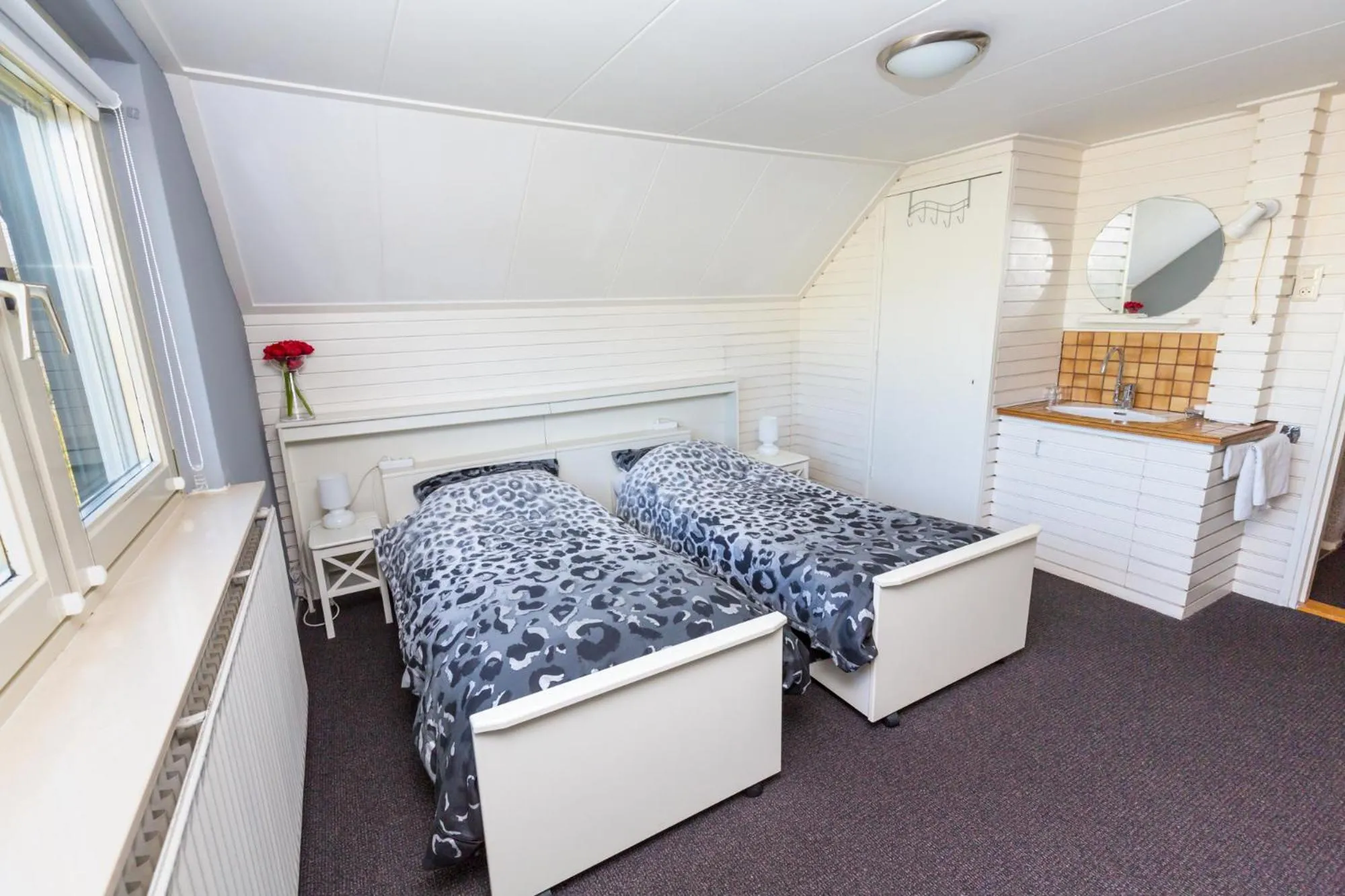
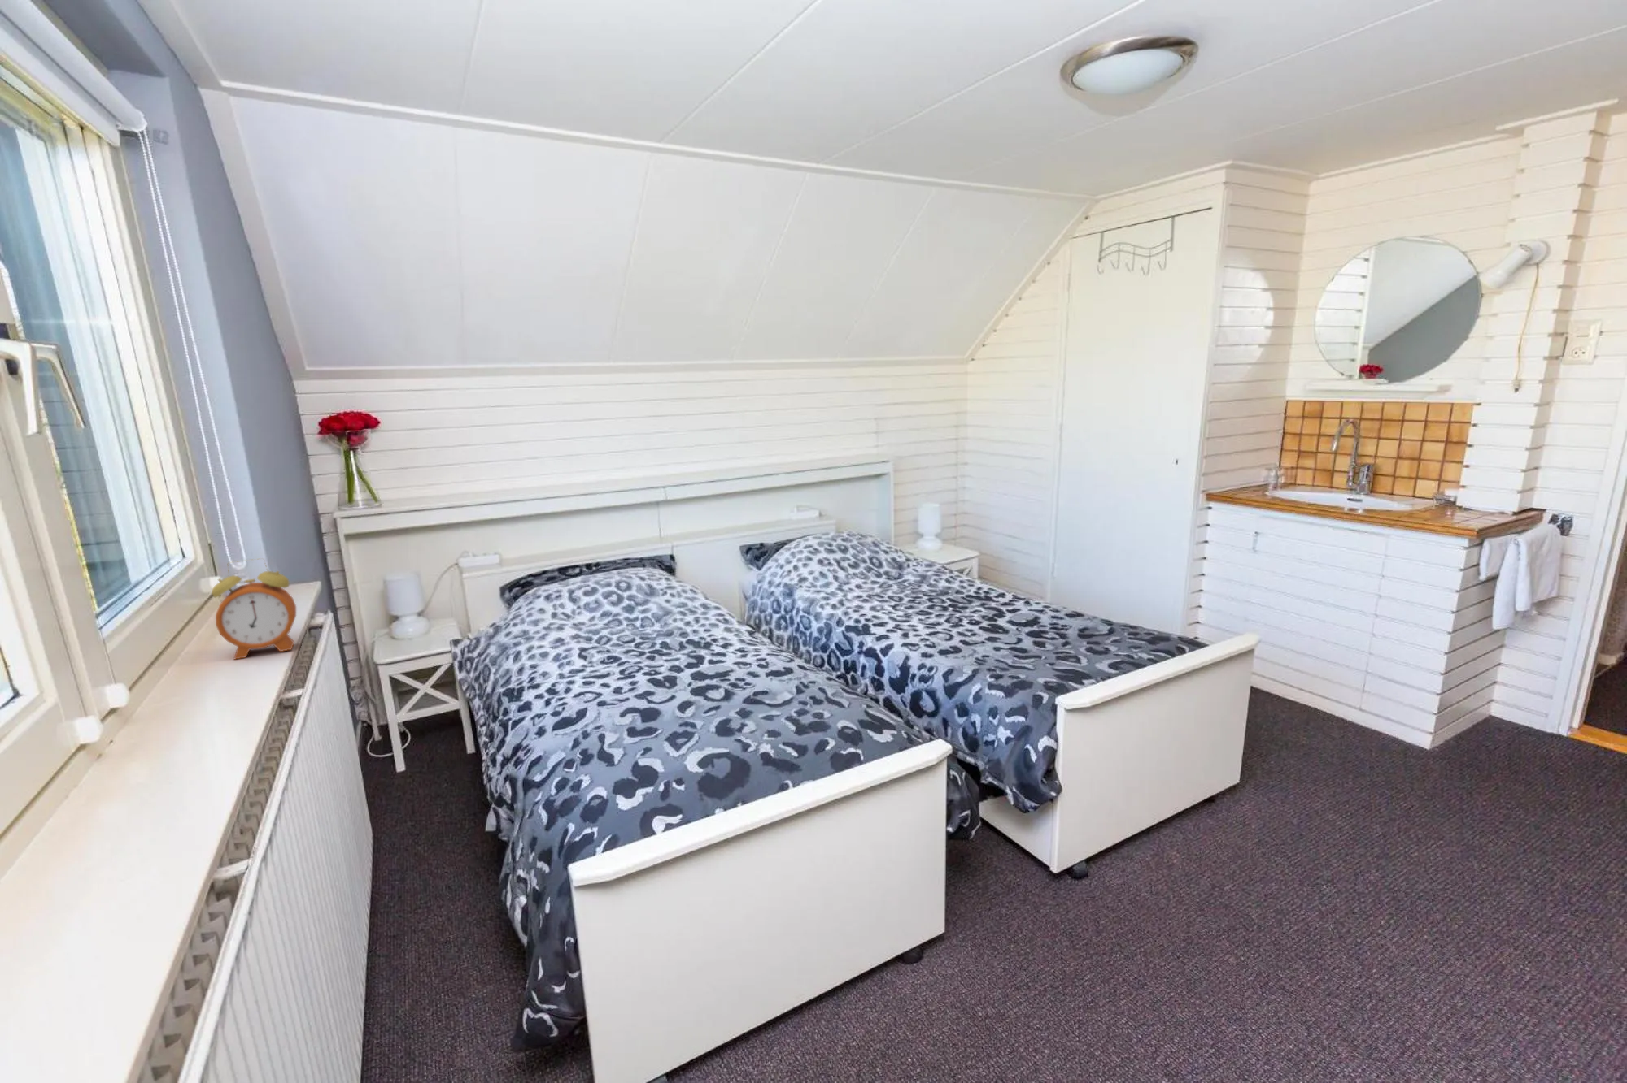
+ alarm clock (254, 606)
